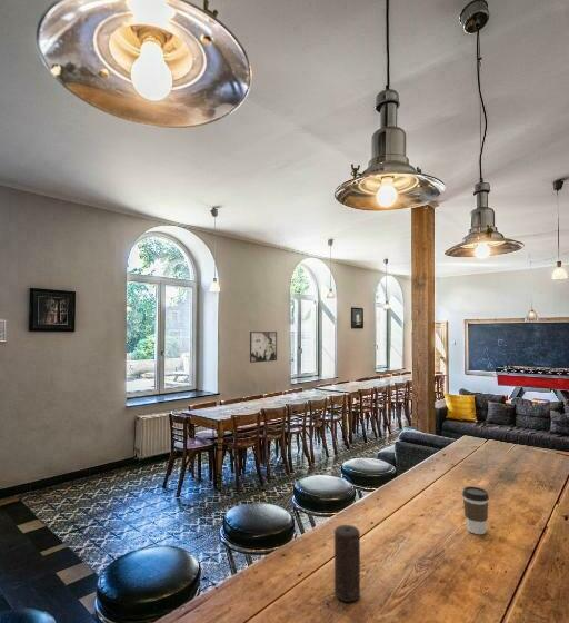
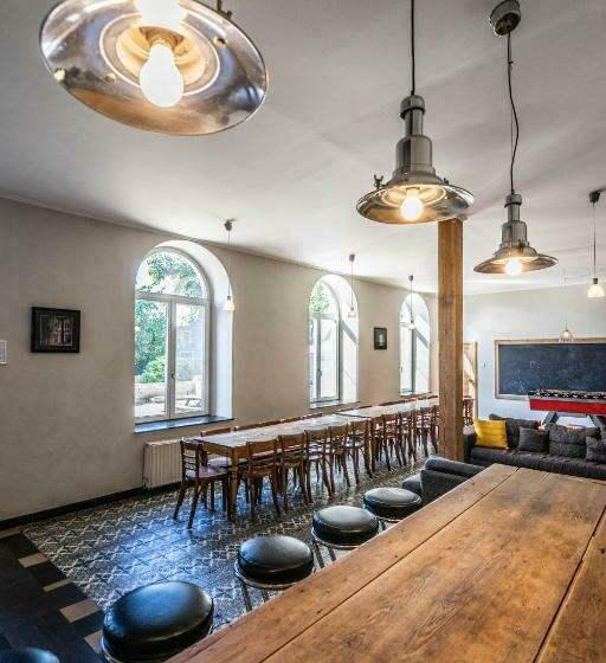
- coffee cup (476, 510)
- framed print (263, 346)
- candle (347, 562)
